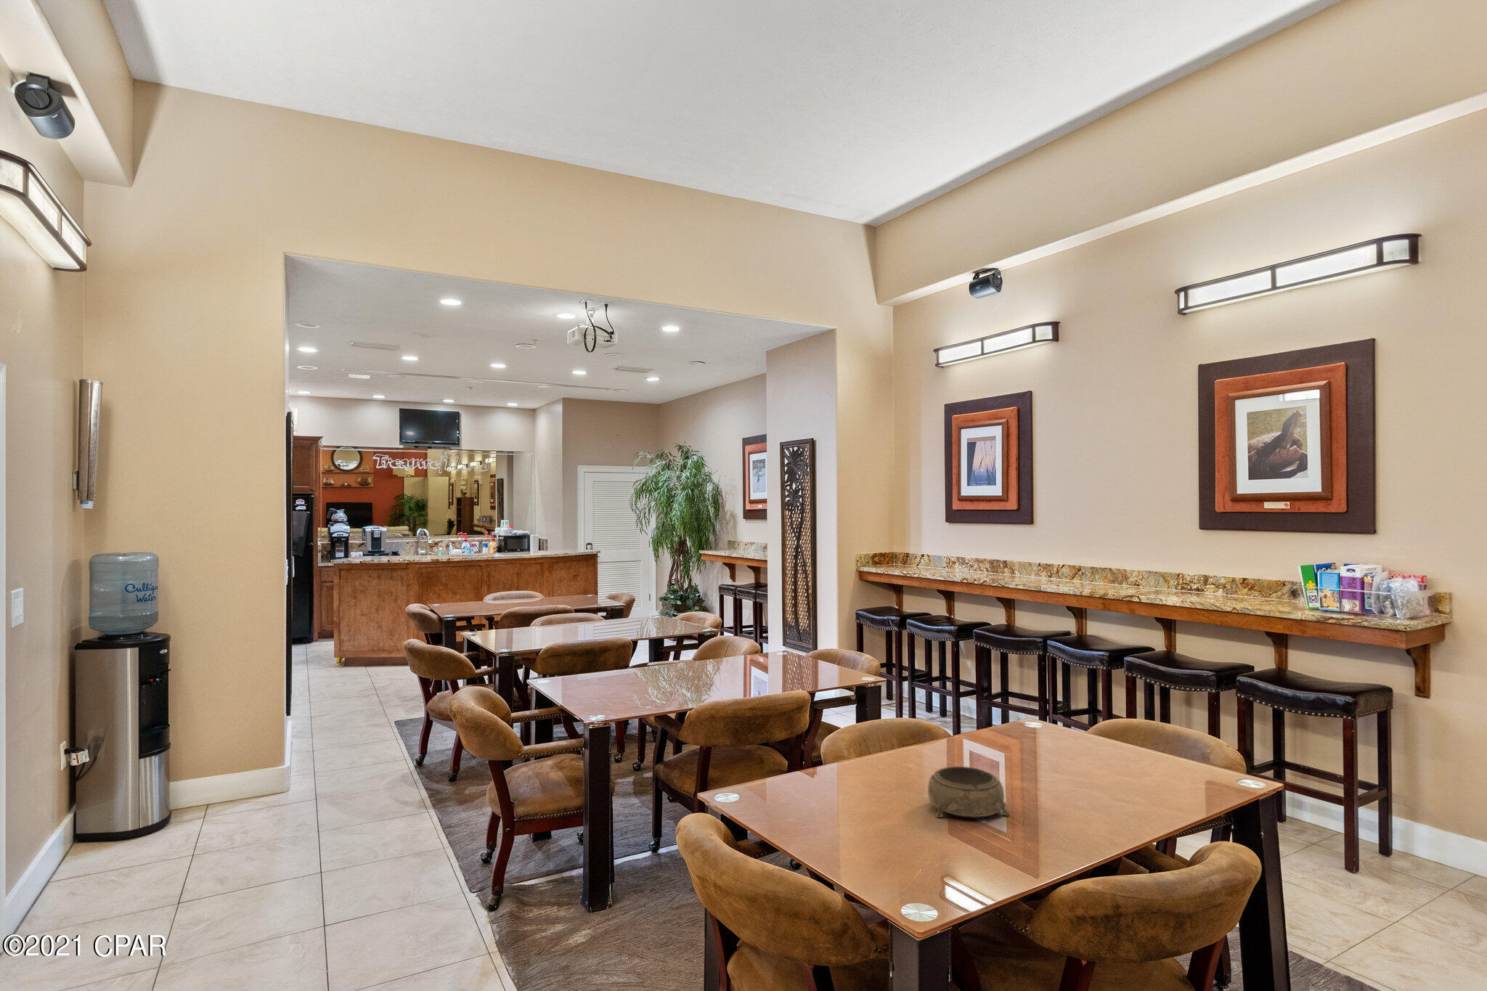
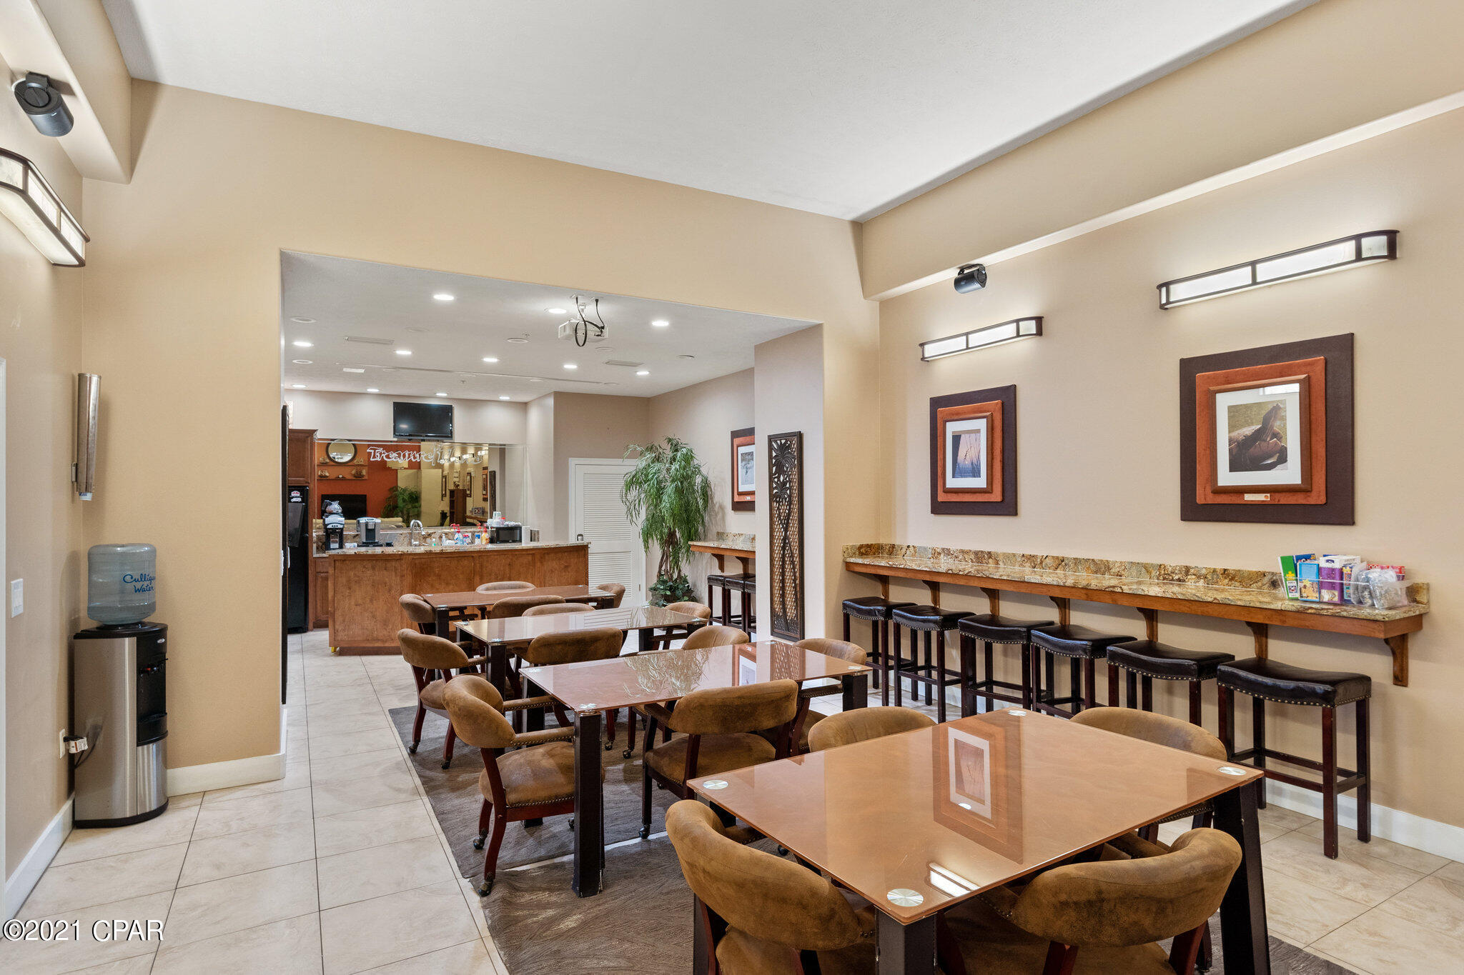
- decorative bowl (963, 792)
